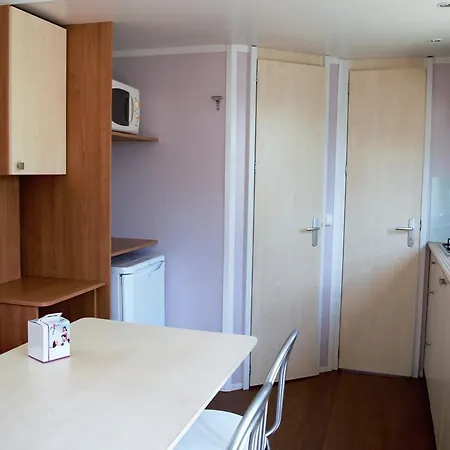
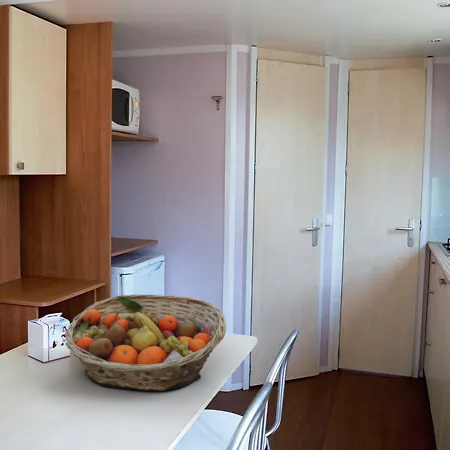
+ fruit basket (145, 338)
